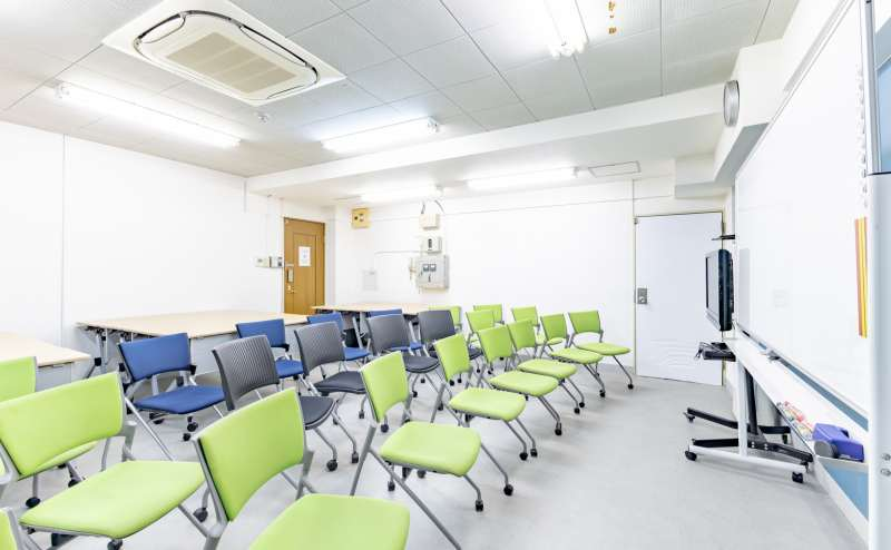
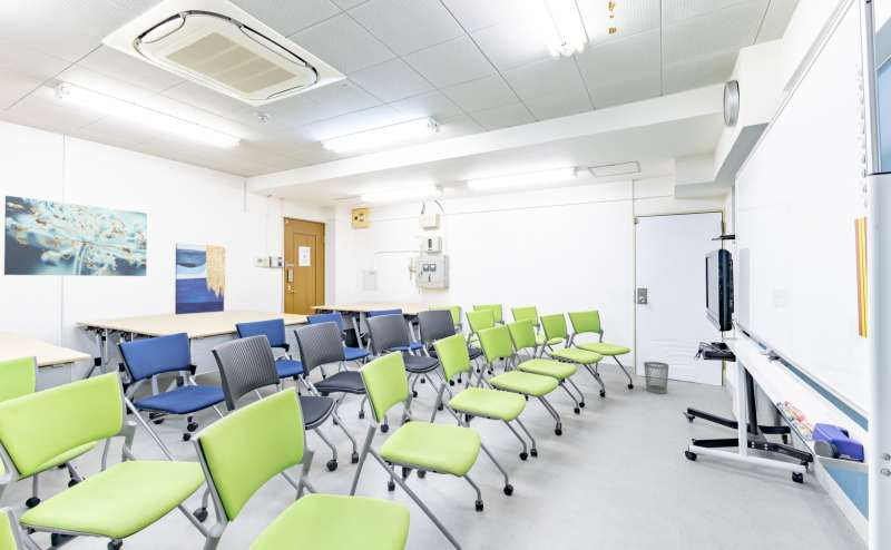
+ wastebasket (656, 376)
+ wall art (200, 278)
+ wall art (84, 240)
